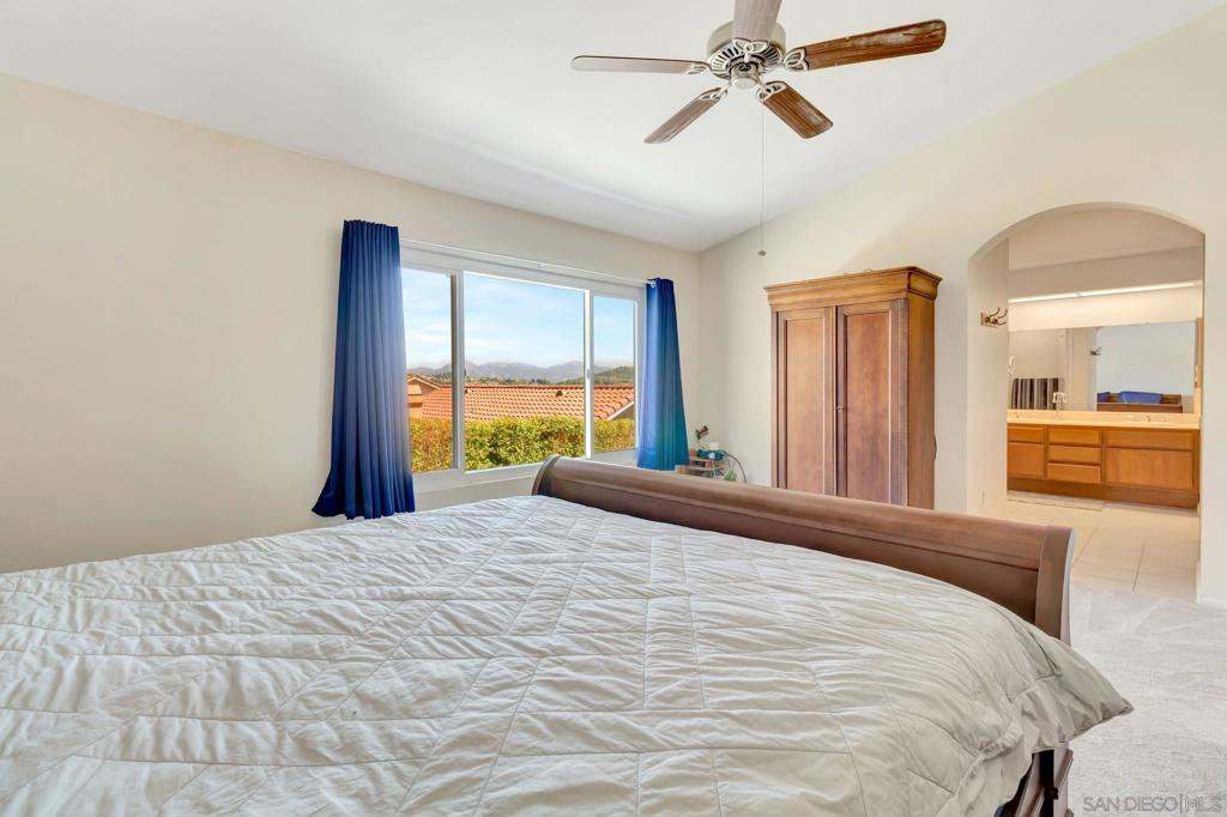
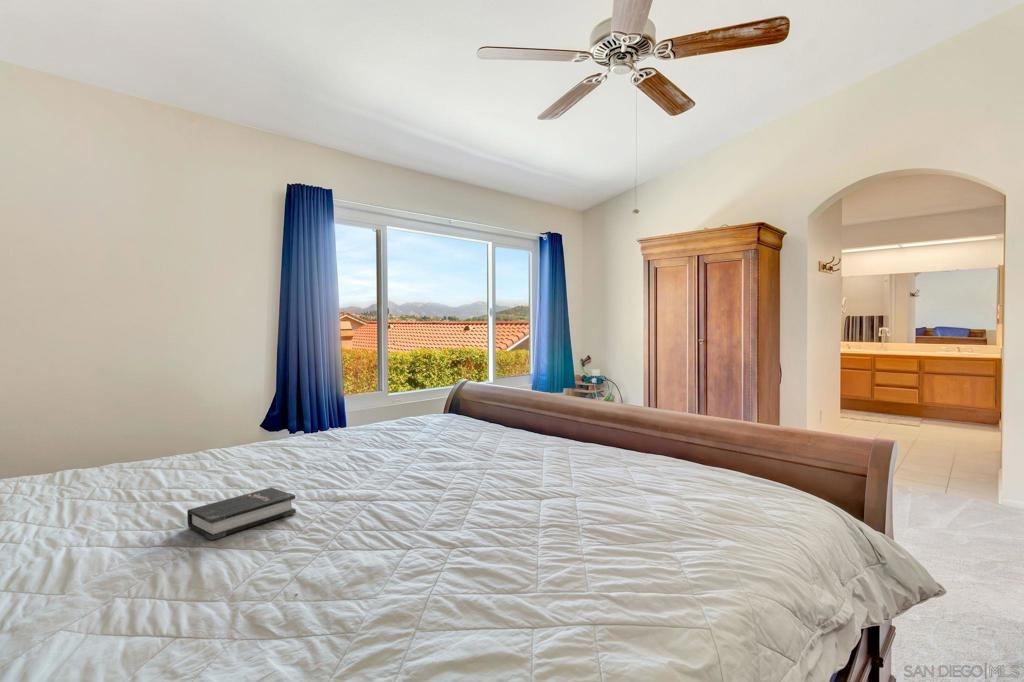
+ hardback book (243, 510)
